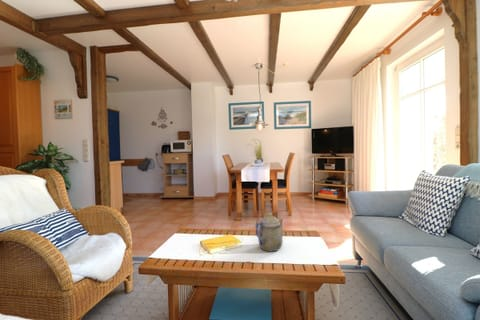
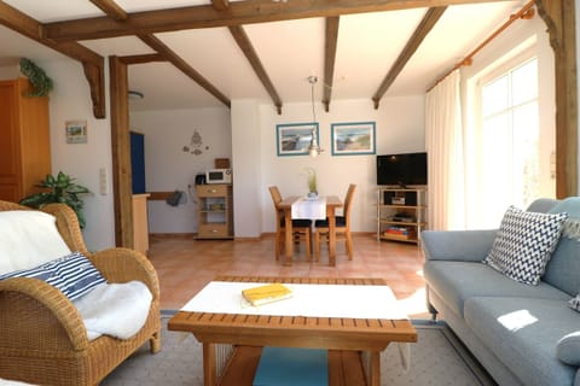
- teapot (270, 230)
